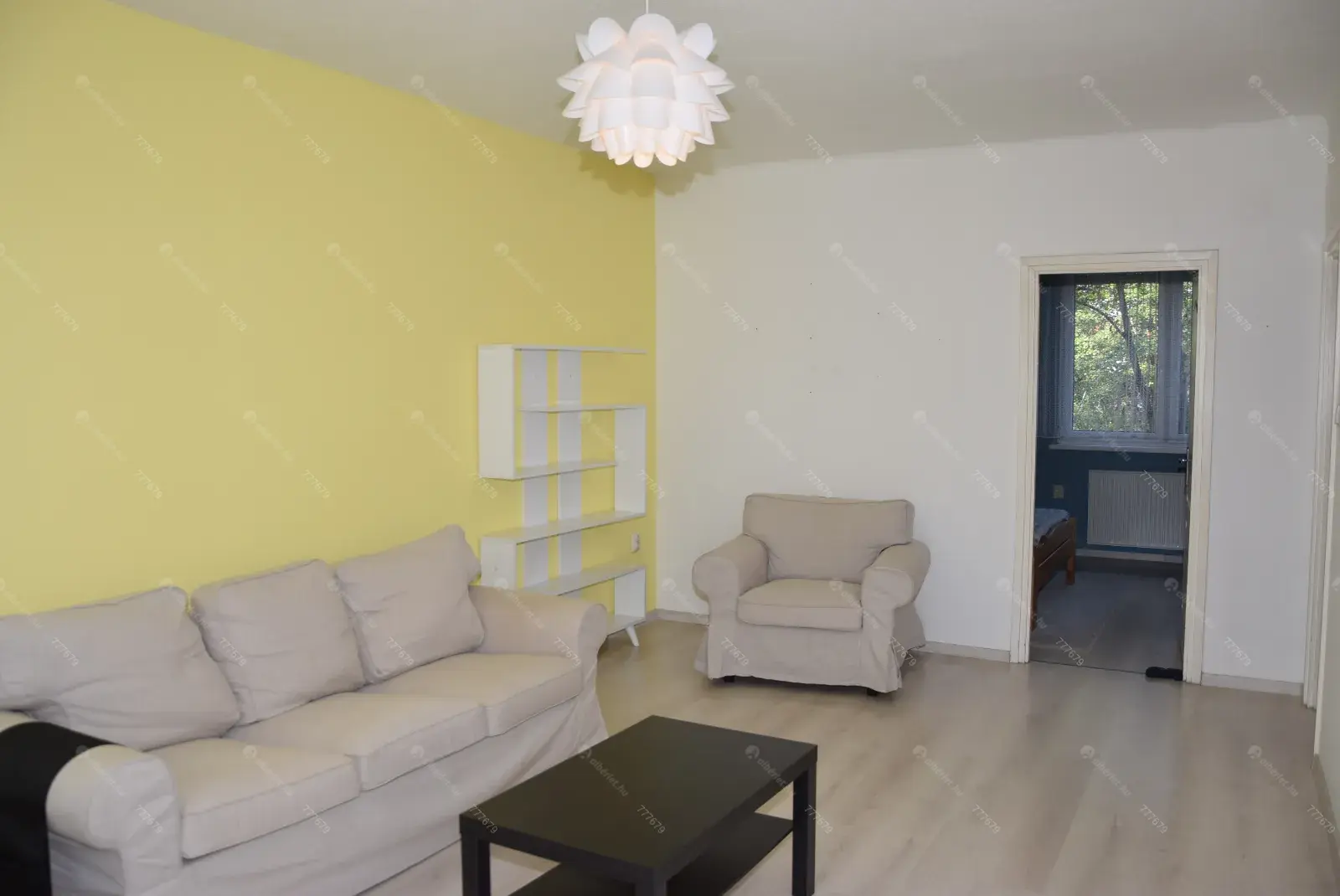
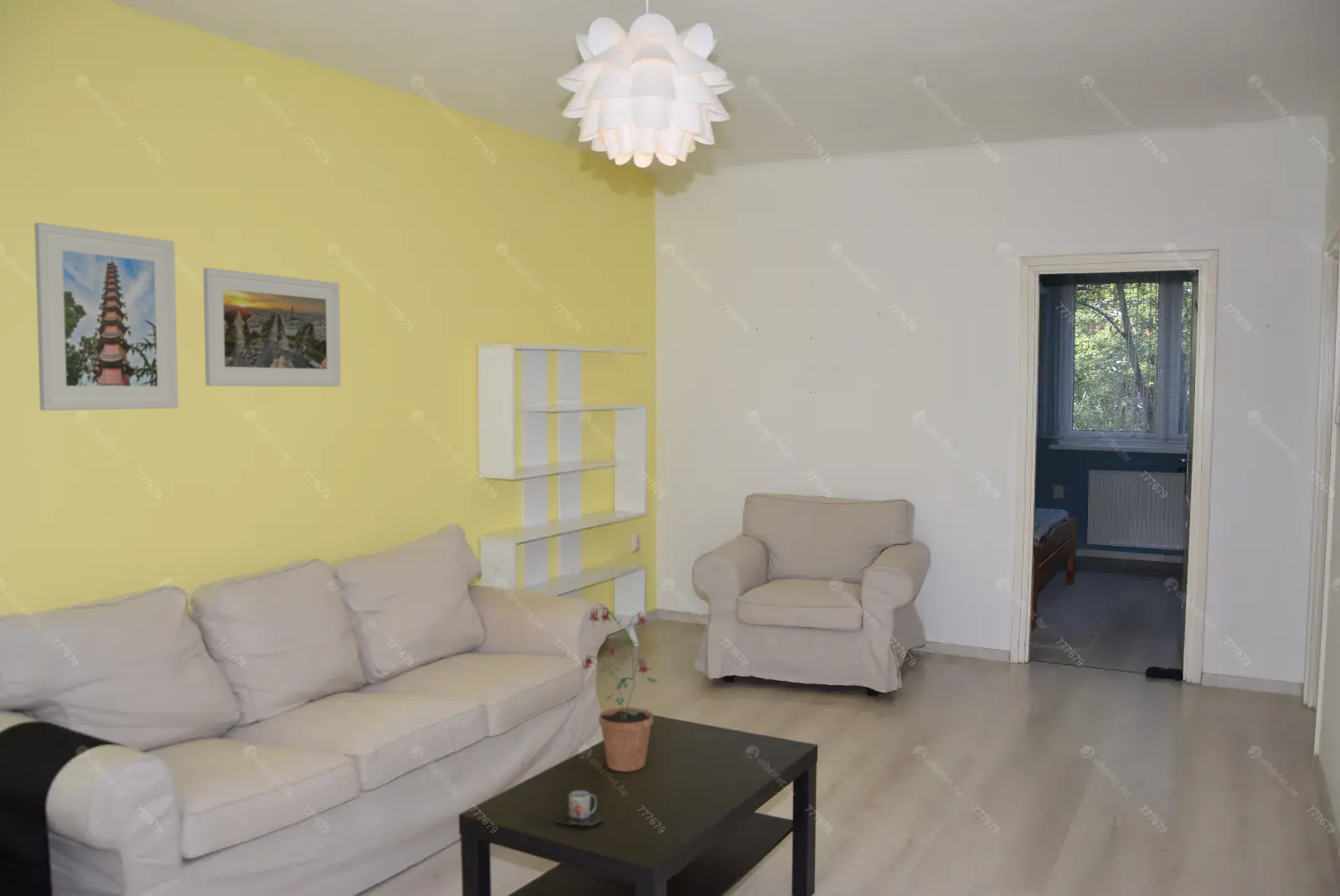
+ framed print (276, 331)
+ potted plant (623, 687)
+ mug (581, 806)
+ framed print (111, 321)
